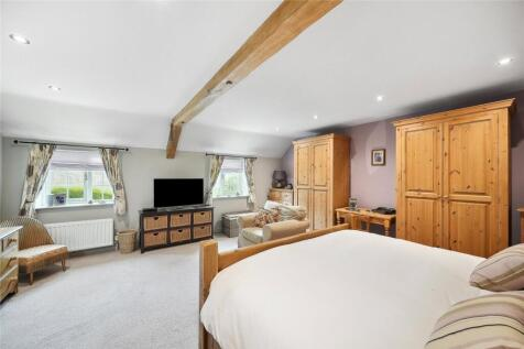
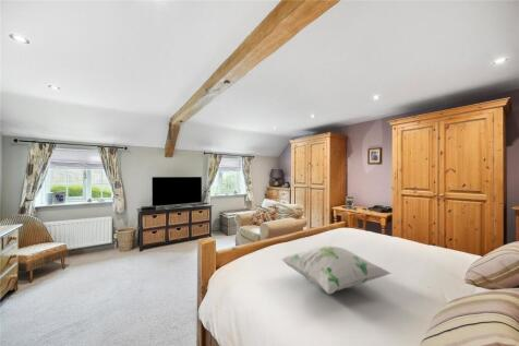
+ decorative pillow (330, 264)
